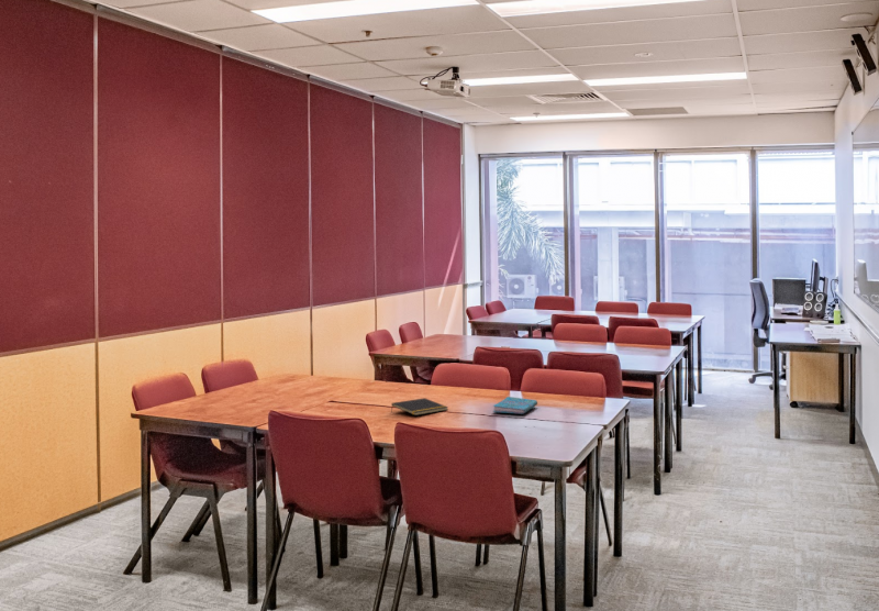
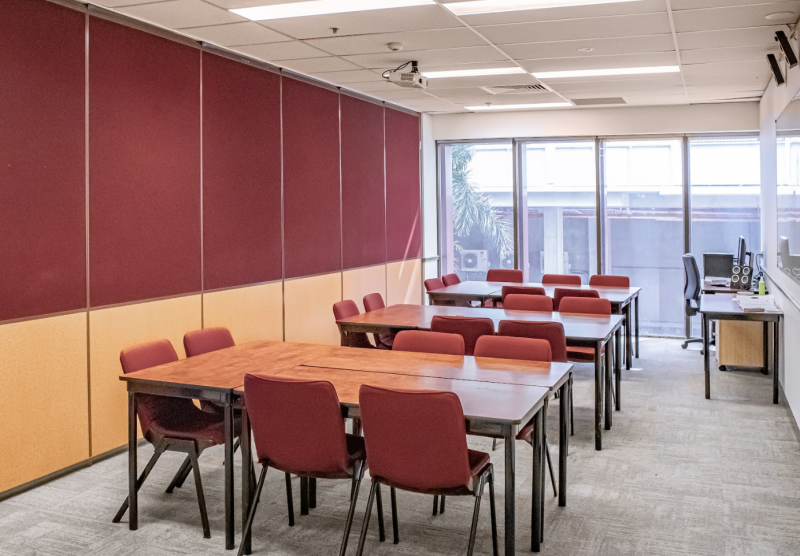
- notepad (420, 406)
- cover (515, 404)
